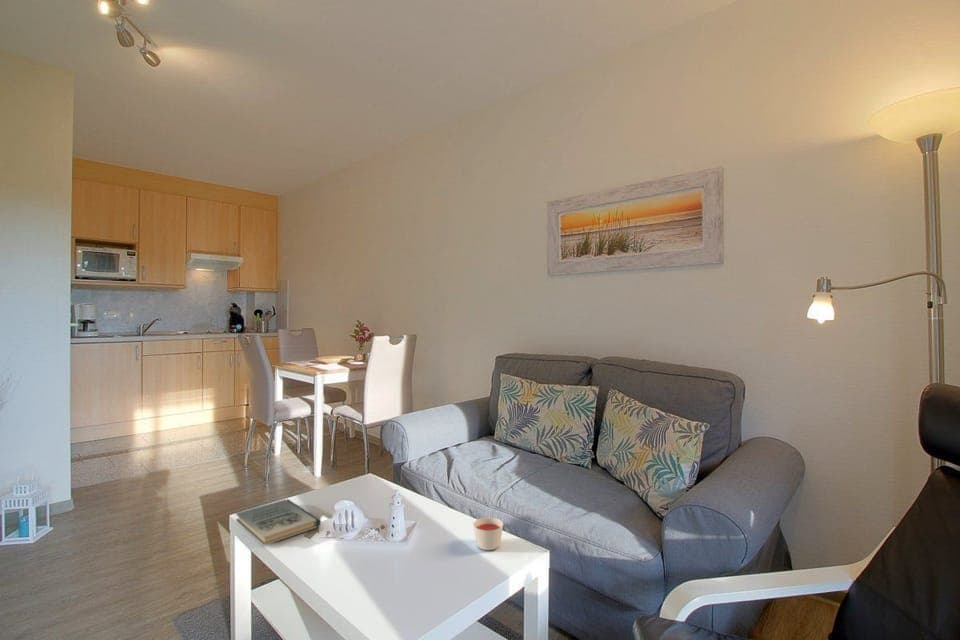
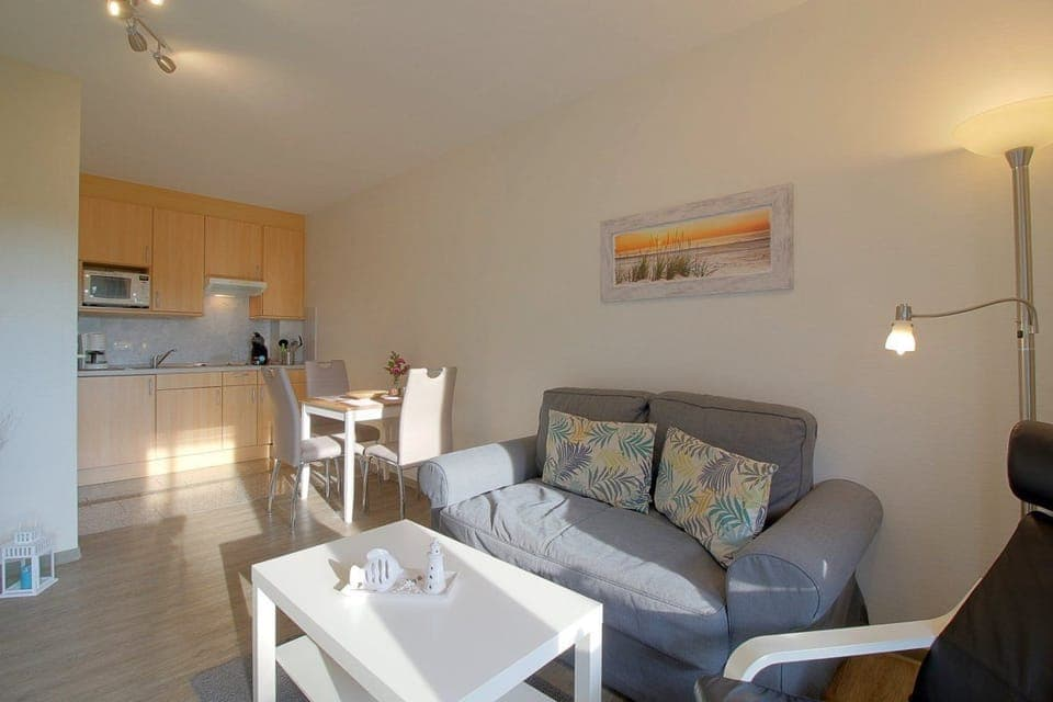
- book (277, 519)
- candle (488, 534)
